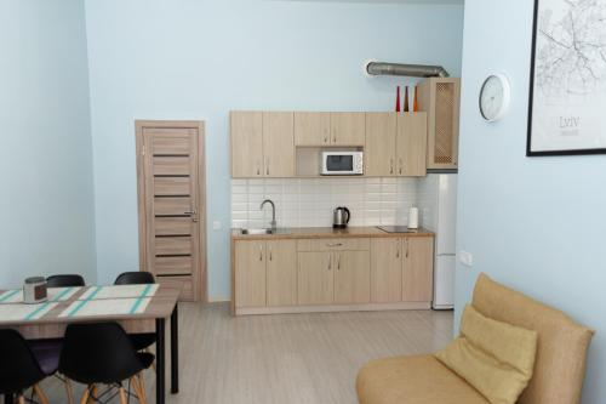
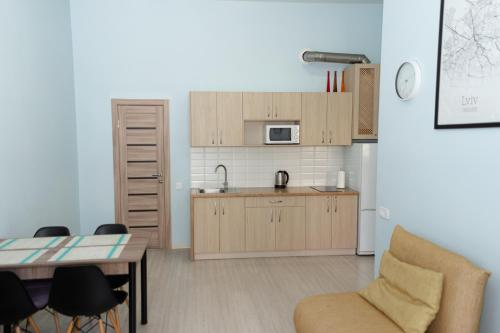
- jar (35, 289)
